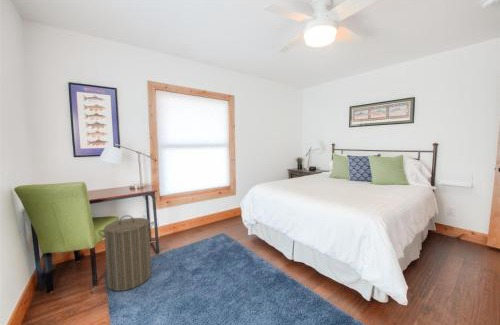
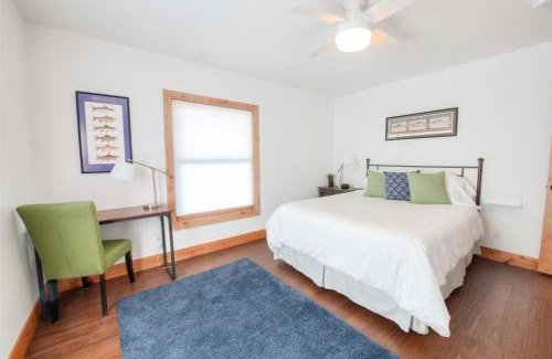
- laundry hamper (128, 247)
